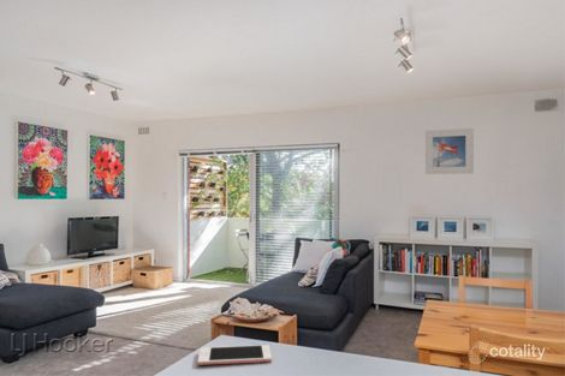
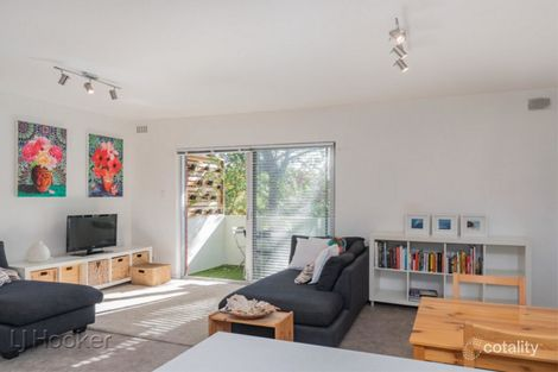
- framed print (448, 151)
- cell phone (234, 354)
